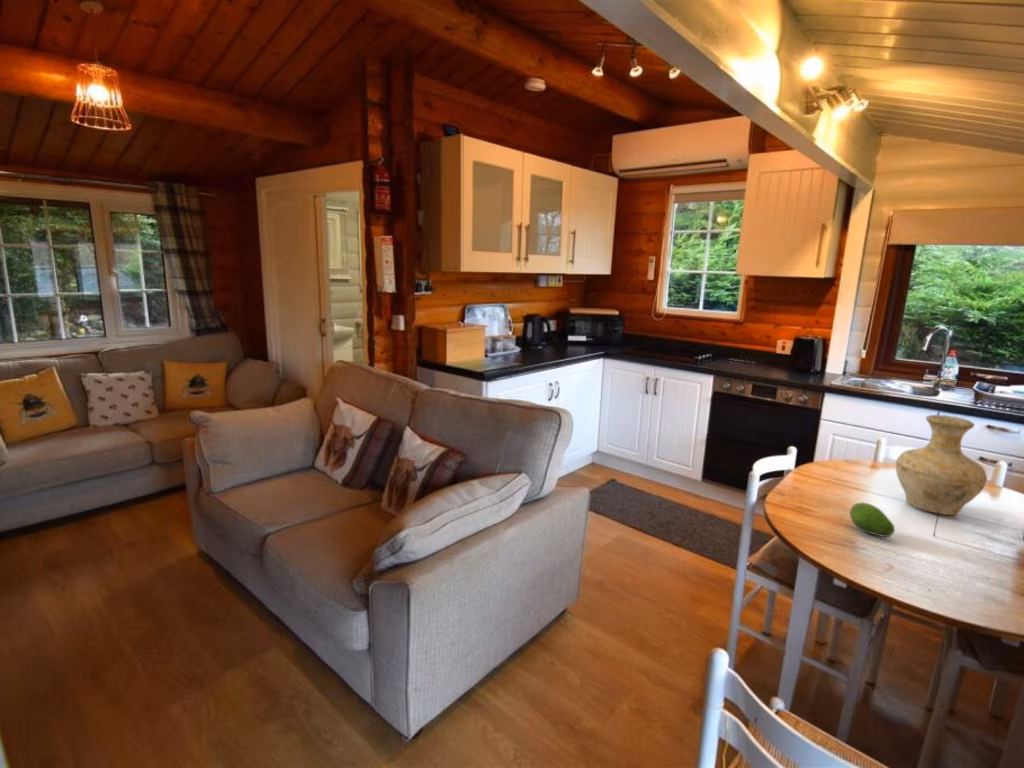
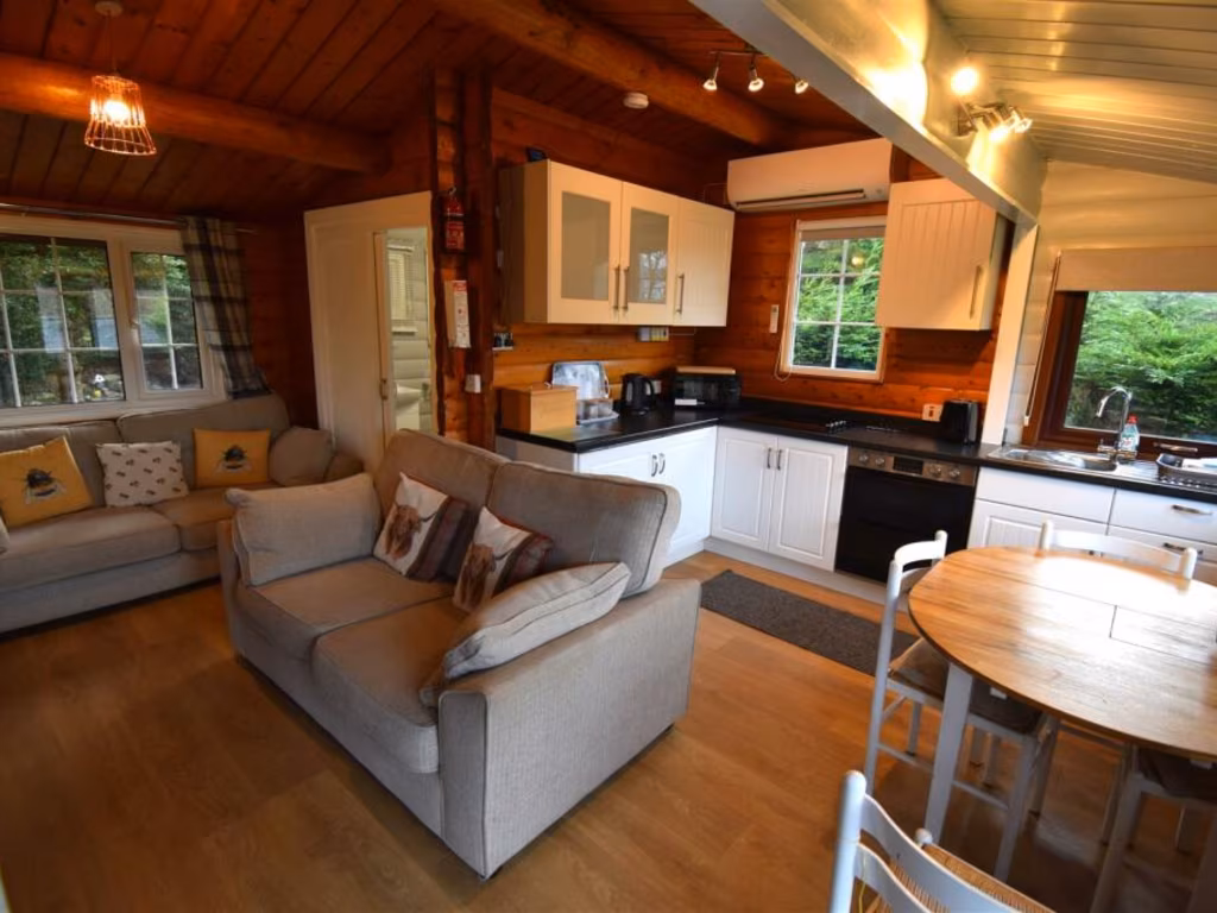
- fruit (871, 519)
- vase (940, 463)
